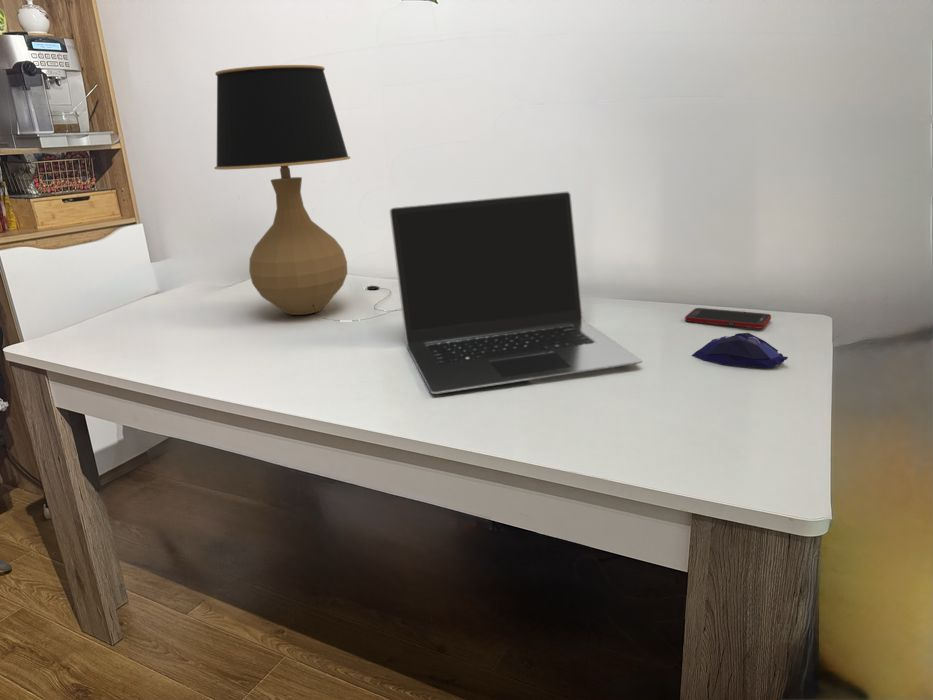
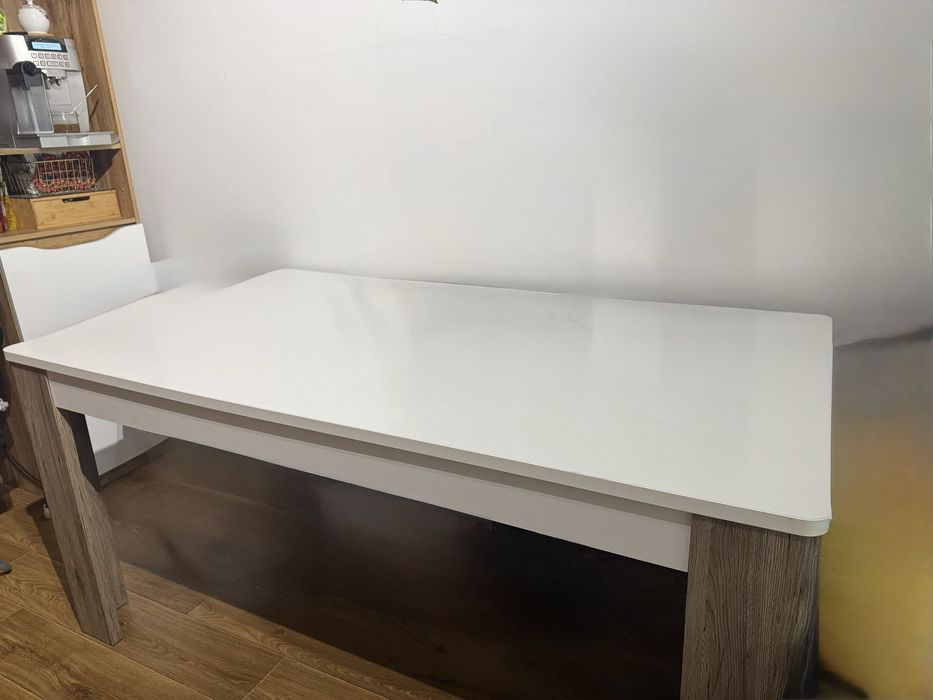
- computer mouse (741, 345)
- table lamp (301, 197)
- cell phone (727, 318)
- laptop (509, 281)
